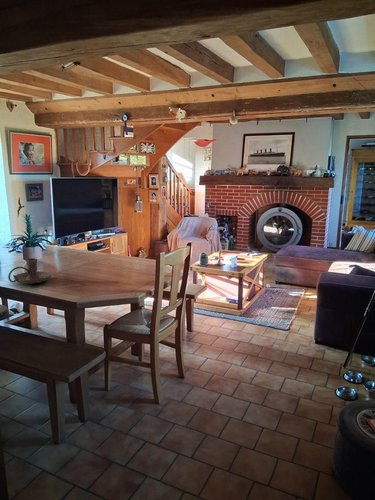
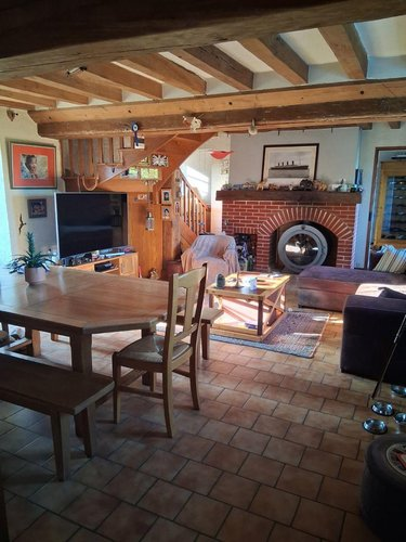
- candle holder (28, 271)
